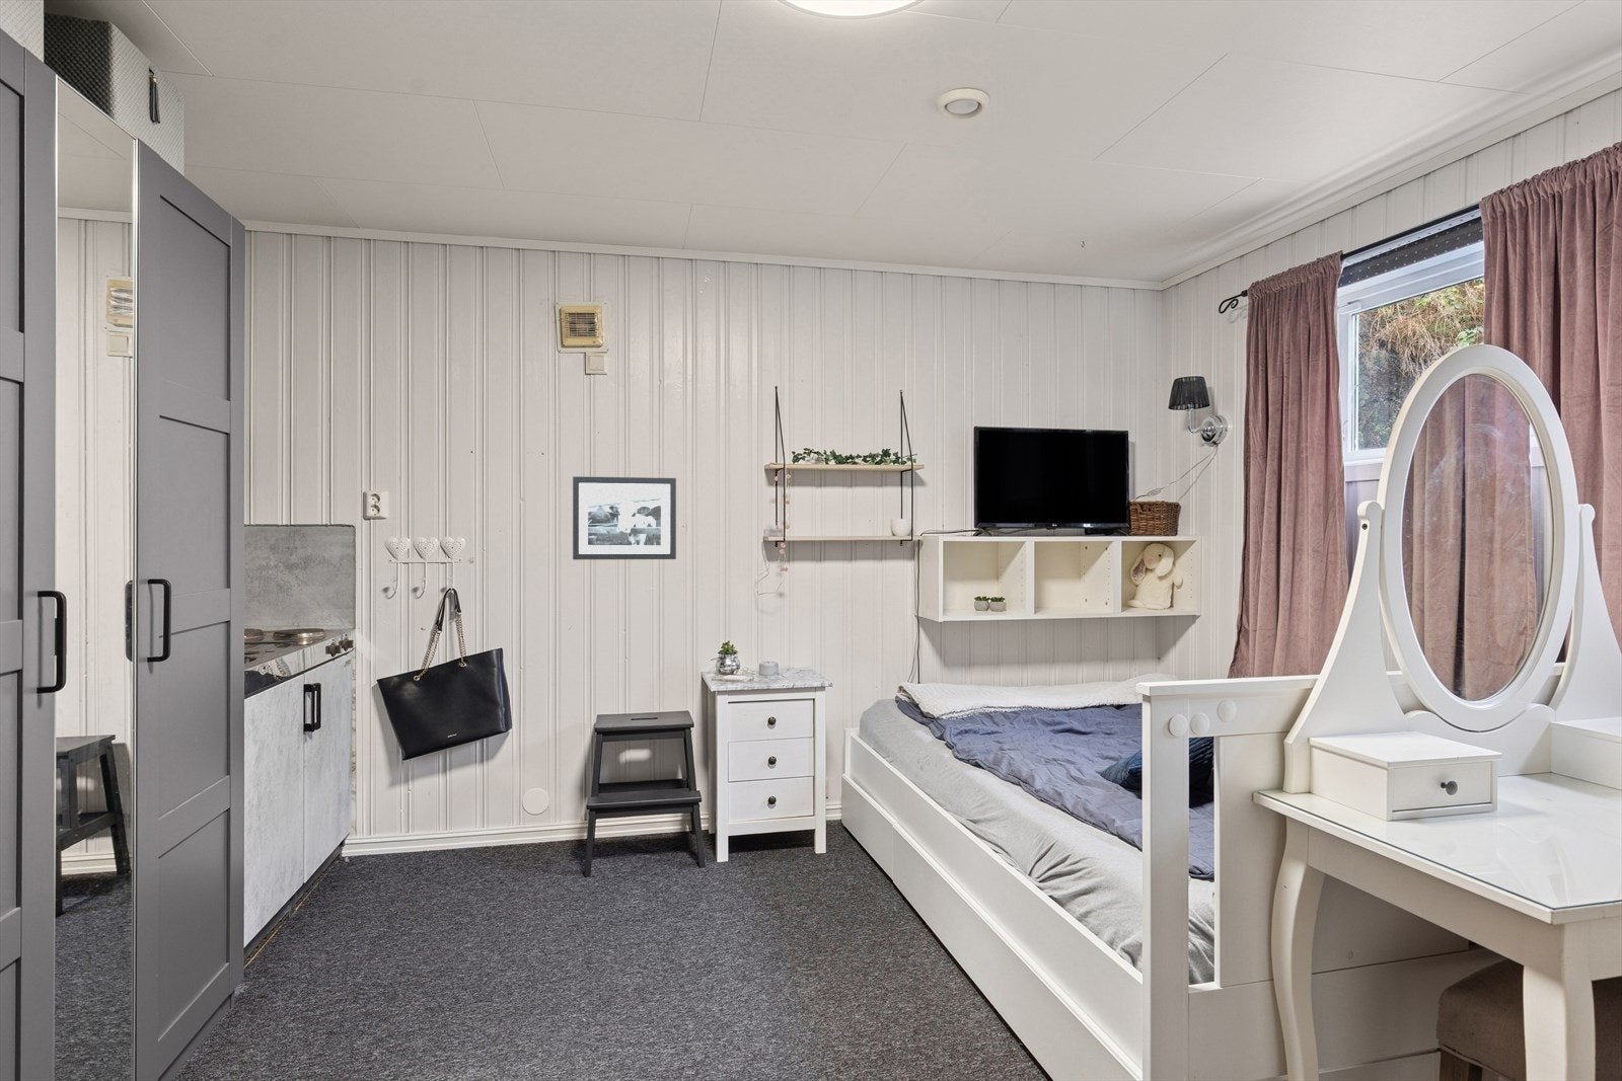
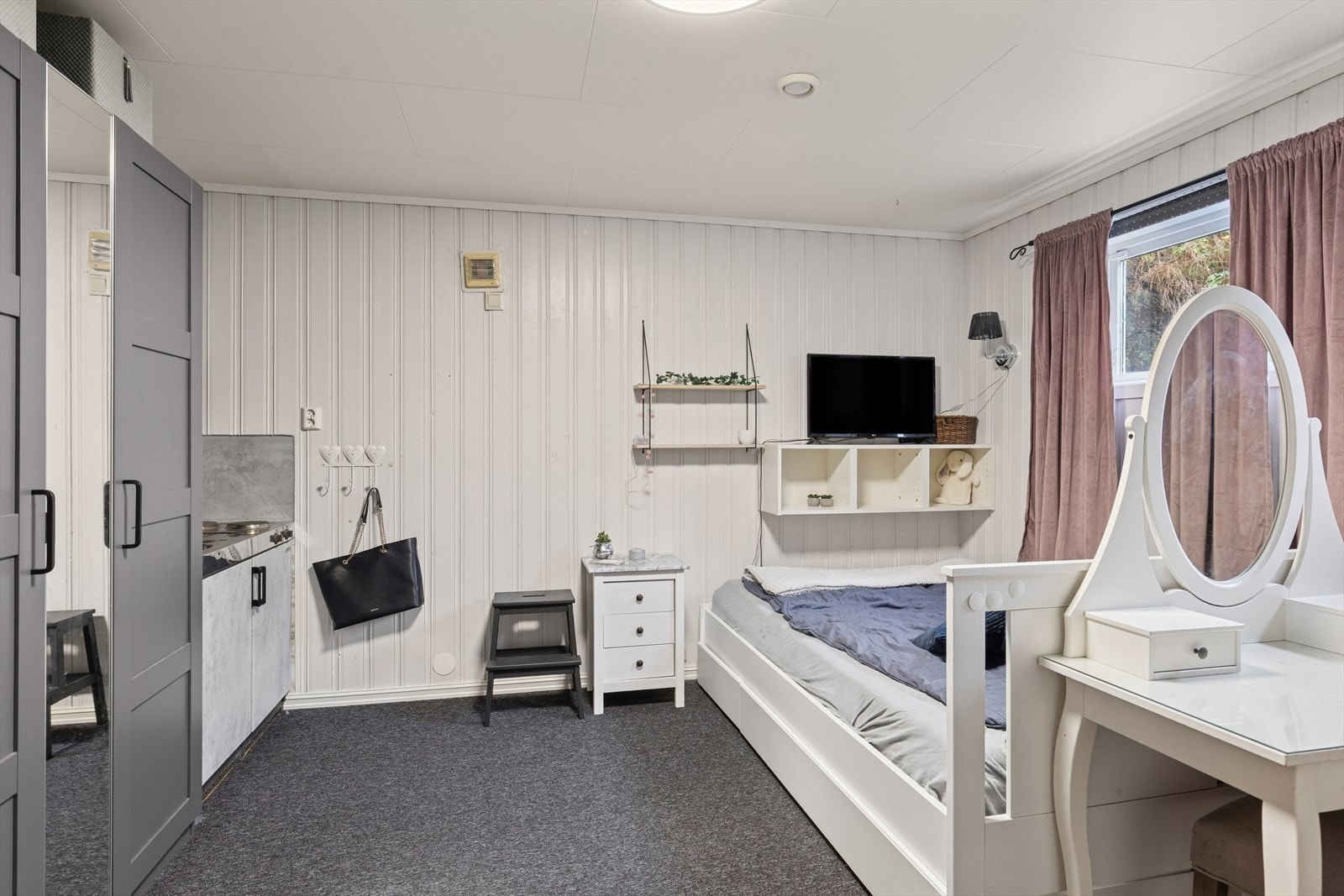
- picture frame (624, 518)
